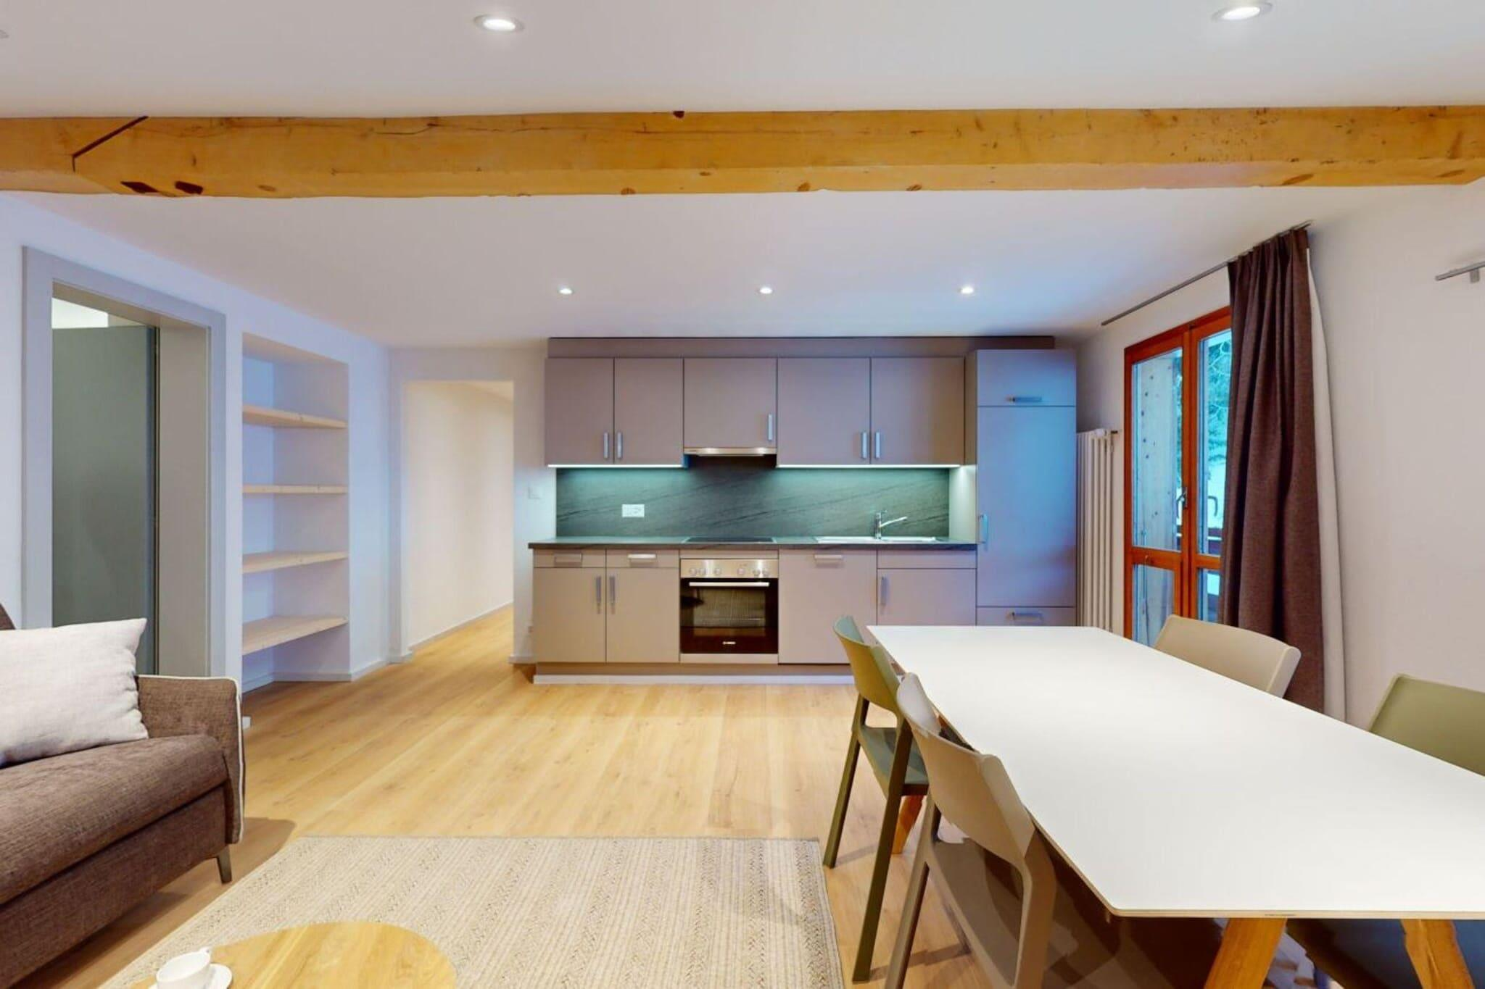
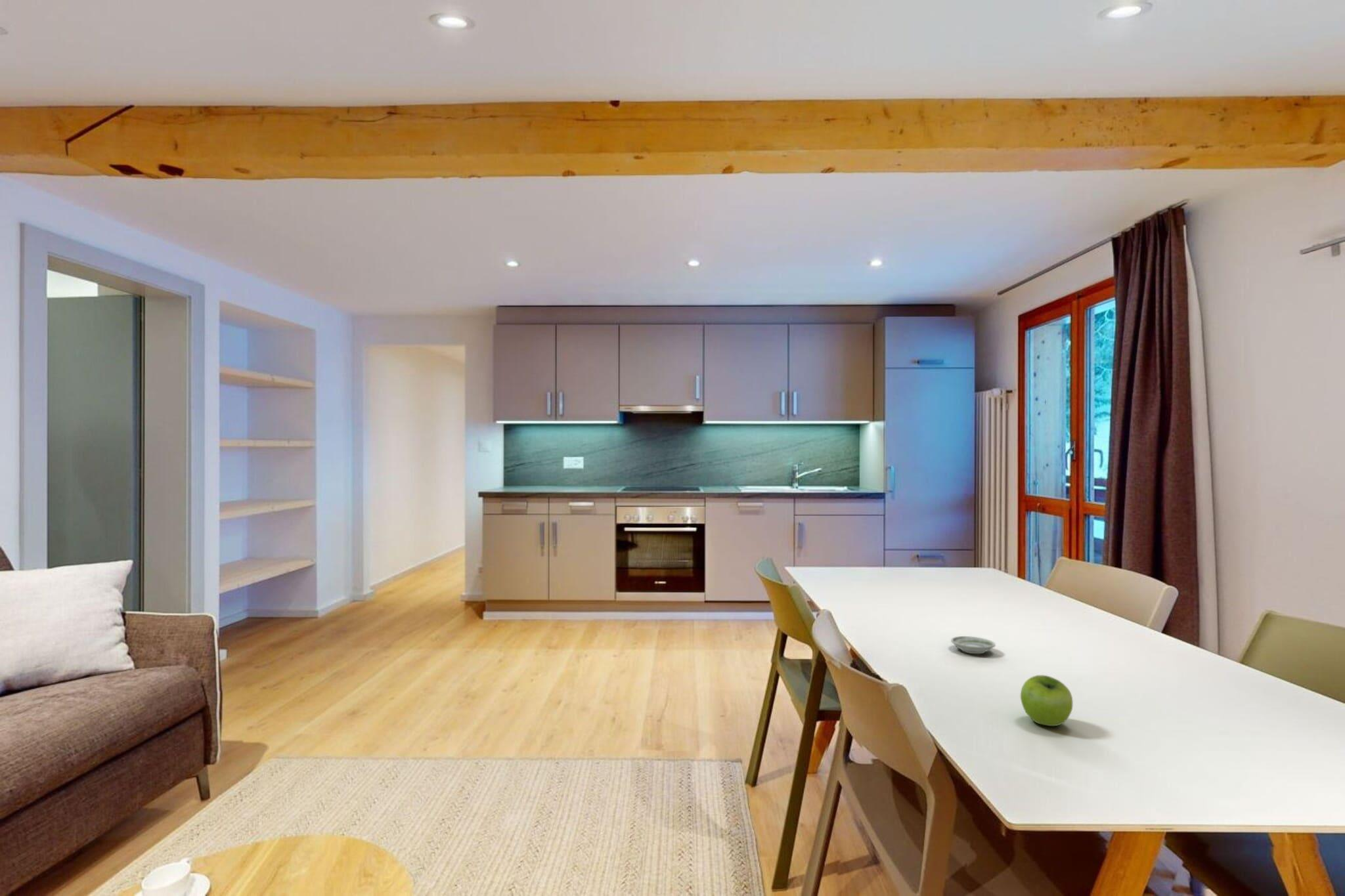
+ fruit (1046, 700)
+ saucer (973, 646)
